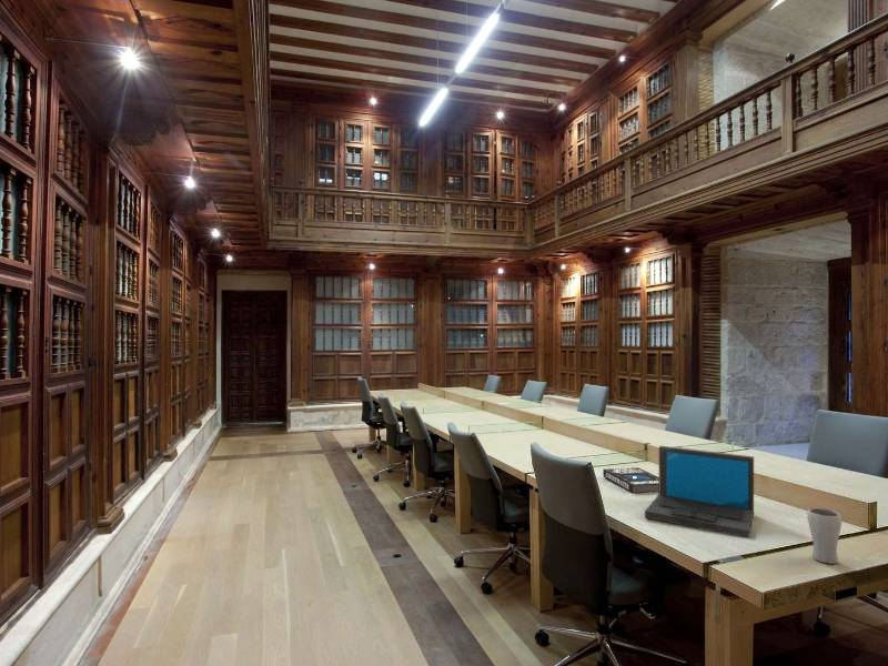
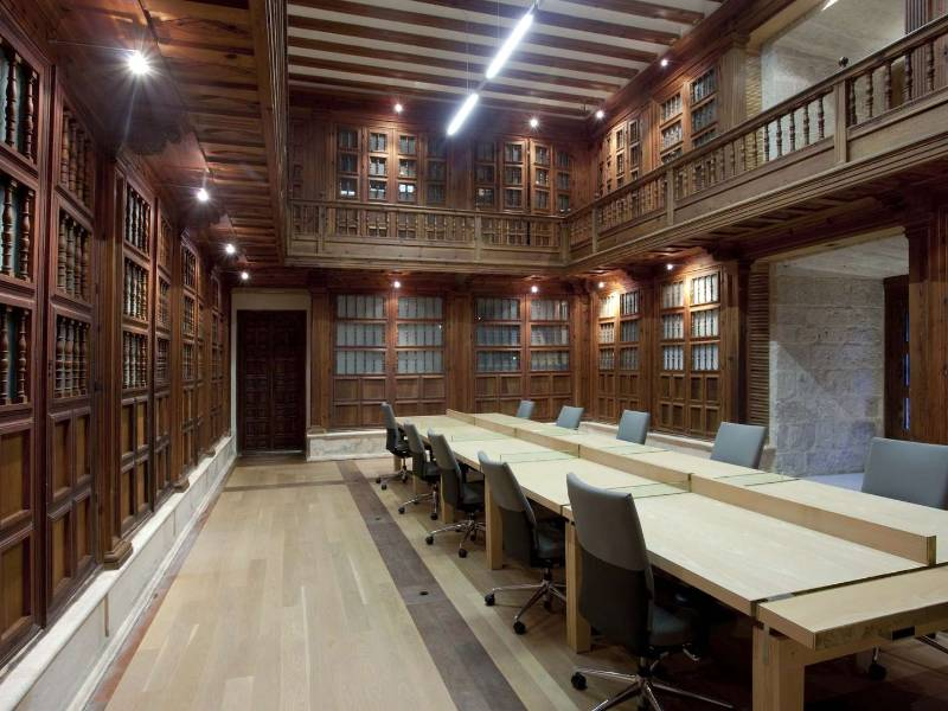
- laptop (699, 486)
- drinking glass (824, 535)
- book (635, 478)
